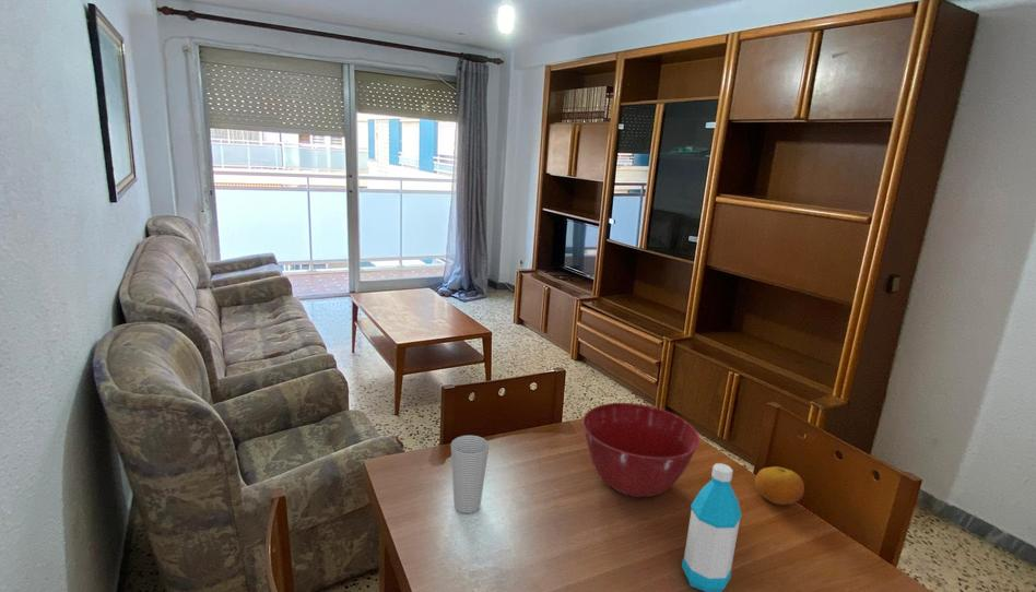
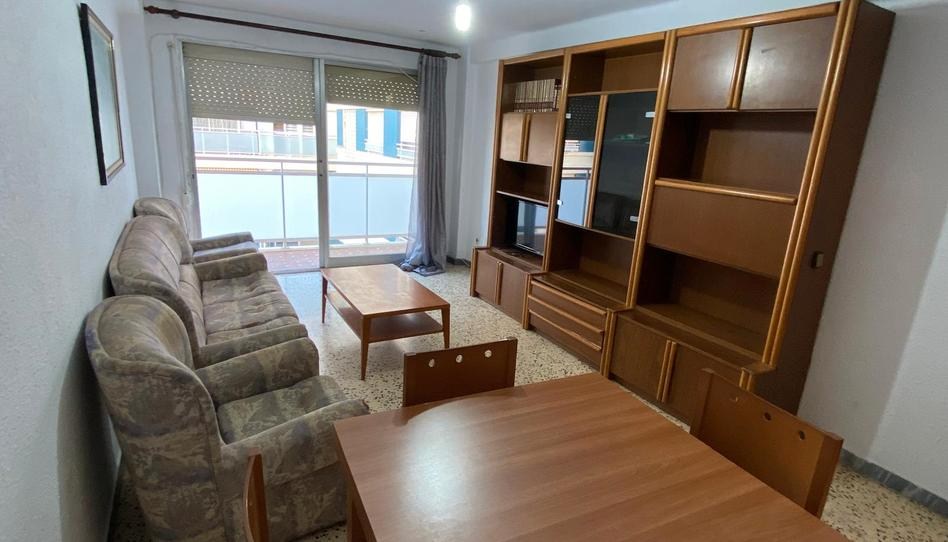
- cup (468, 475)
- fruit (779, 484)
- water bottle (713, 525)
- mixing bowl (636, 454)
